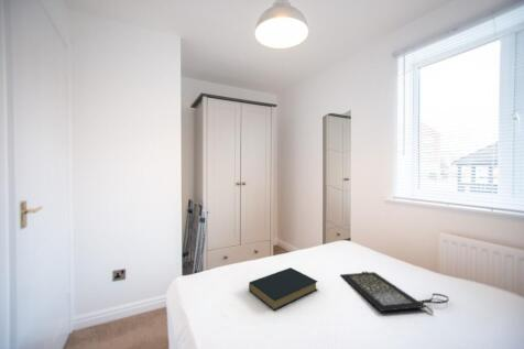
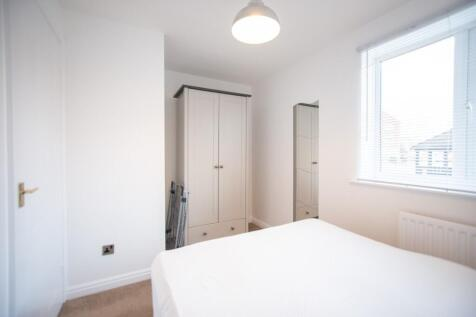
- hardback book (283, 285)
- clutch bag (381, 290)
